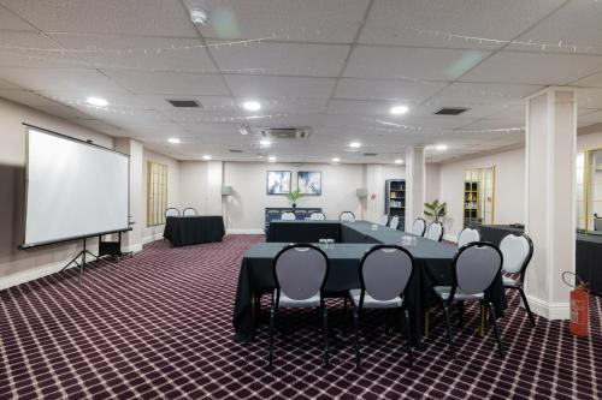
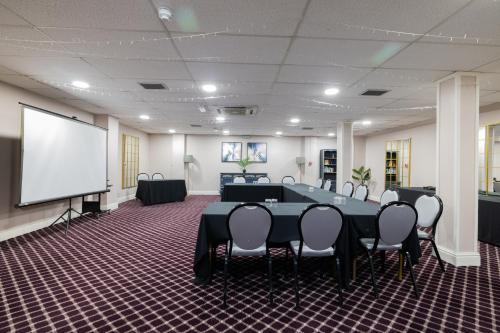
- fire extinguisher (574, 302)
